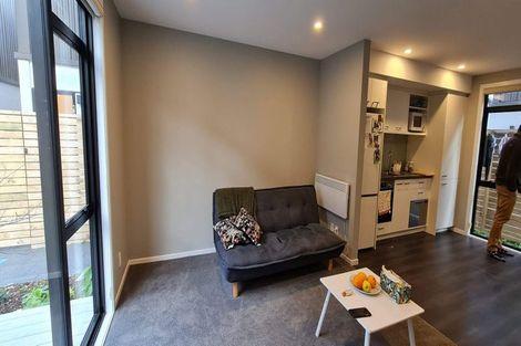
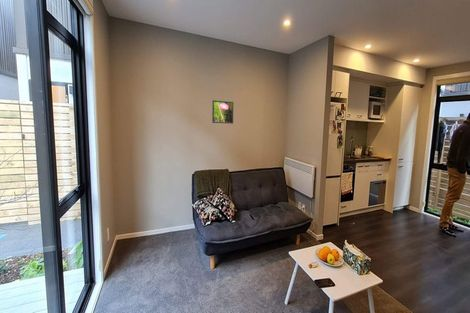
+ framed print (223, 112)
